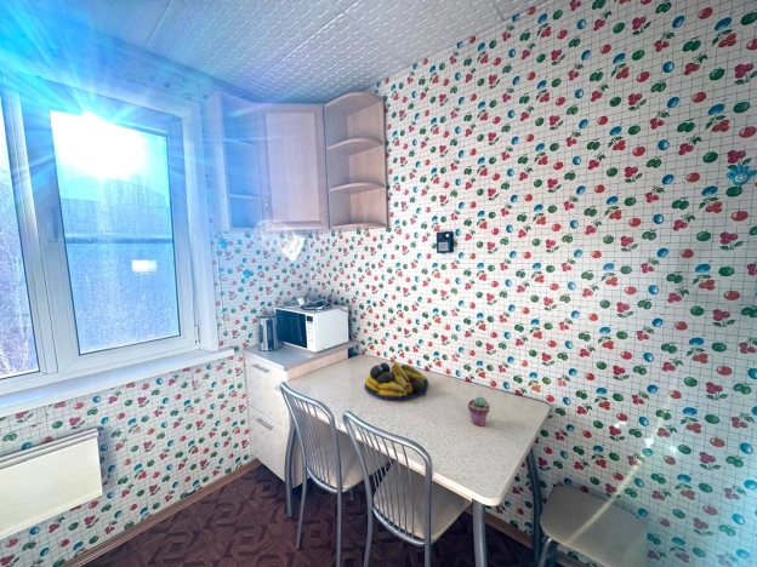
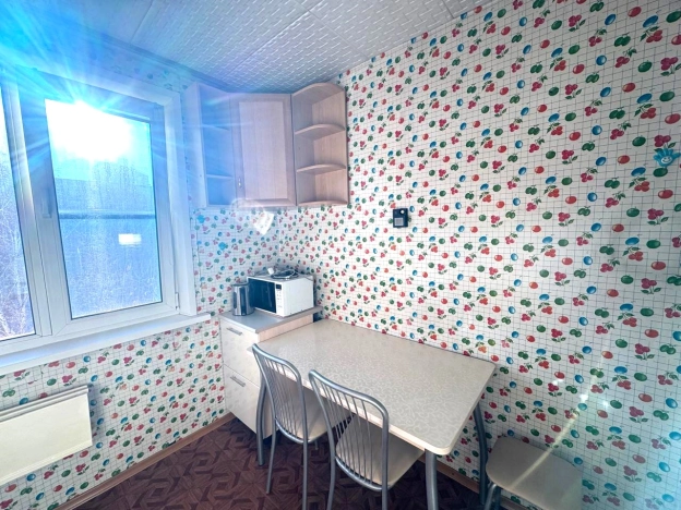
- fruit bowl (395, 374)
- potted succulent (478, 409)
